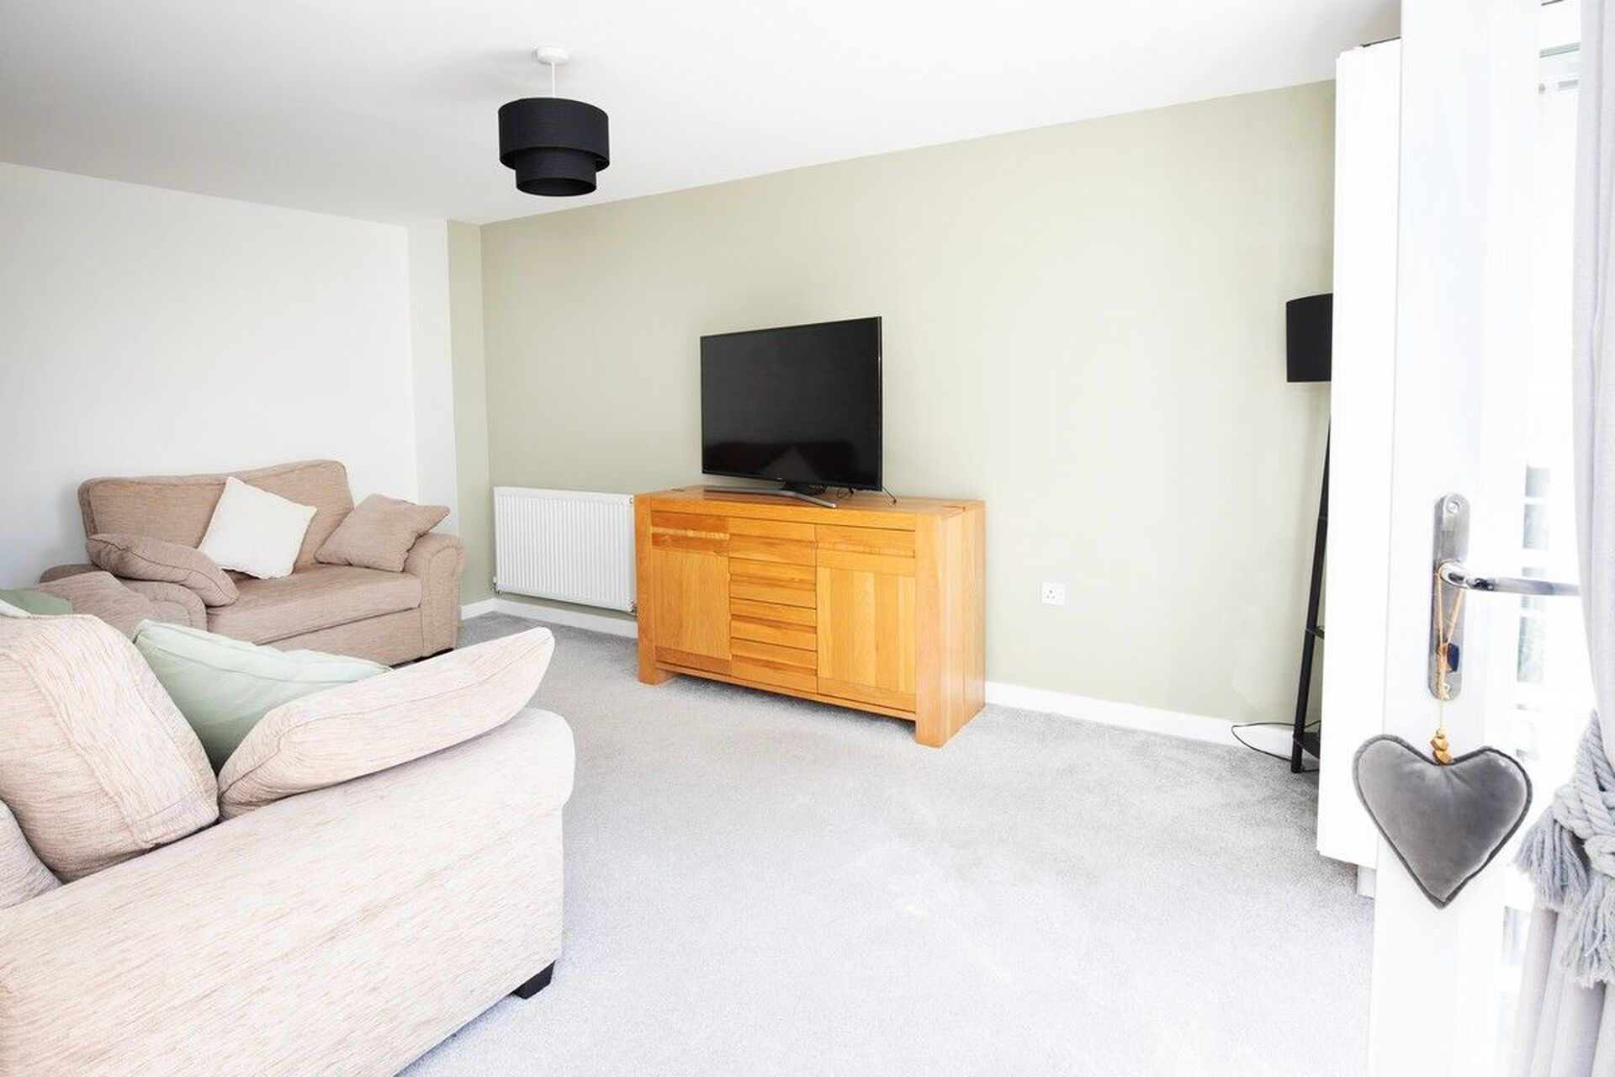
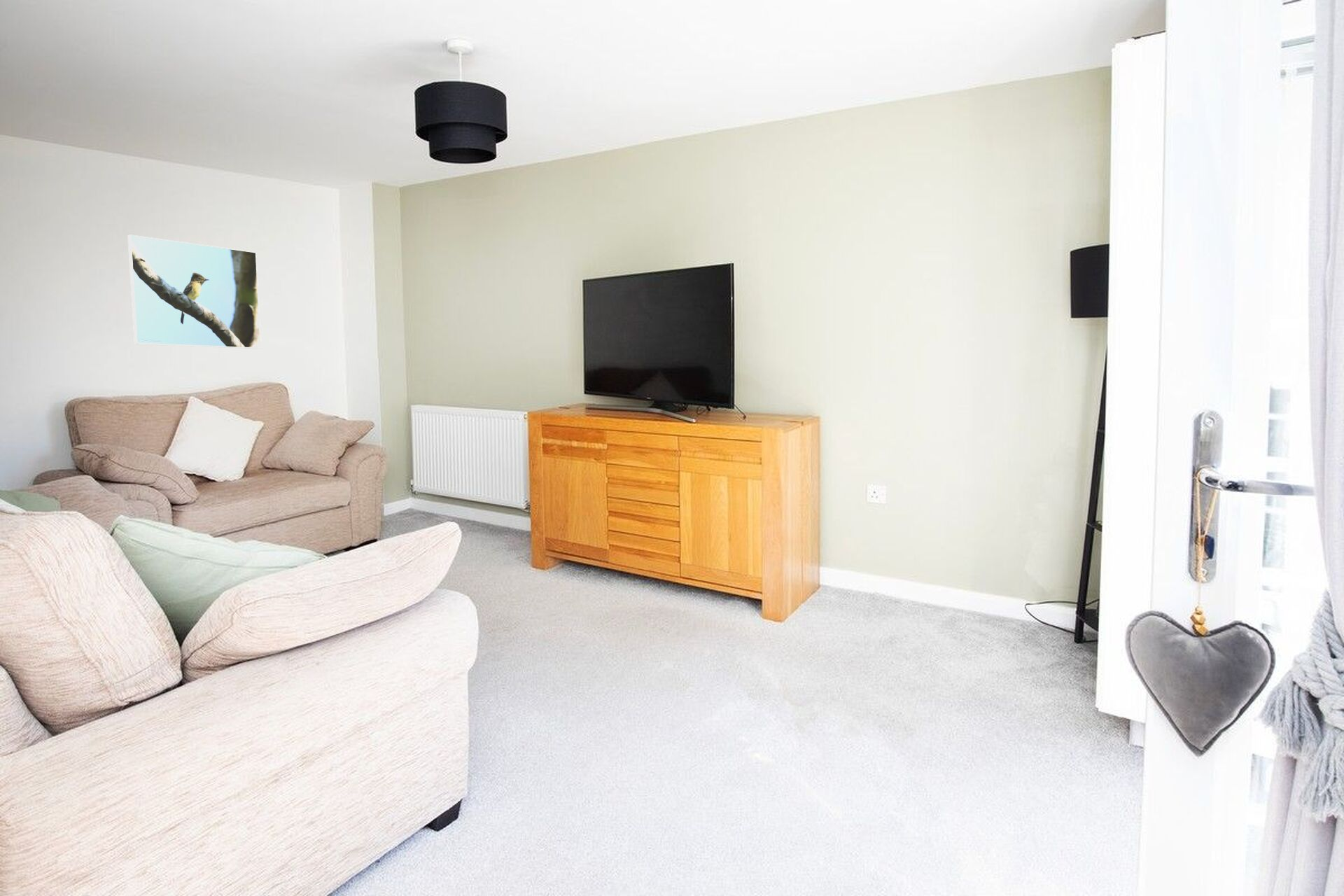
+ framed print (198, 295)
